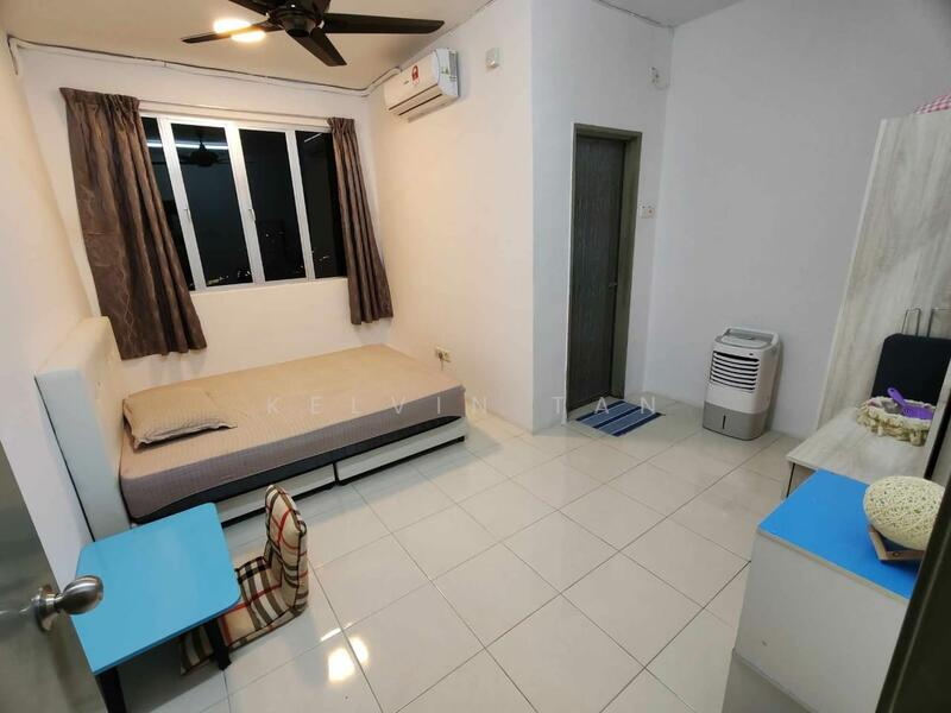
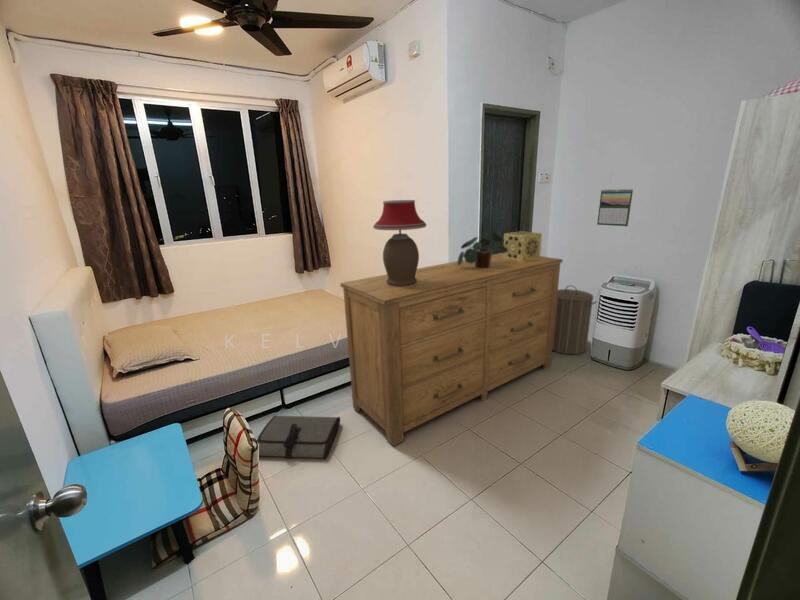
+ calendar (614, 207)
+ decorative box (521, 245)
+ dresser (462, 331)
+ table lamp (400, 242)
+ potted plant (481, 248)
+ laundry hamper (568, 316)
+ tool roll (298, 430)
